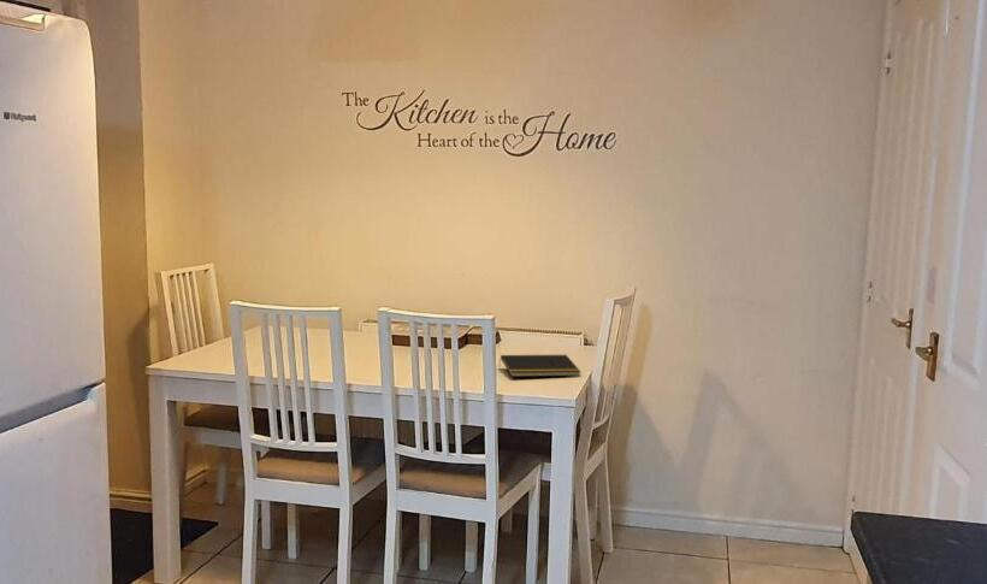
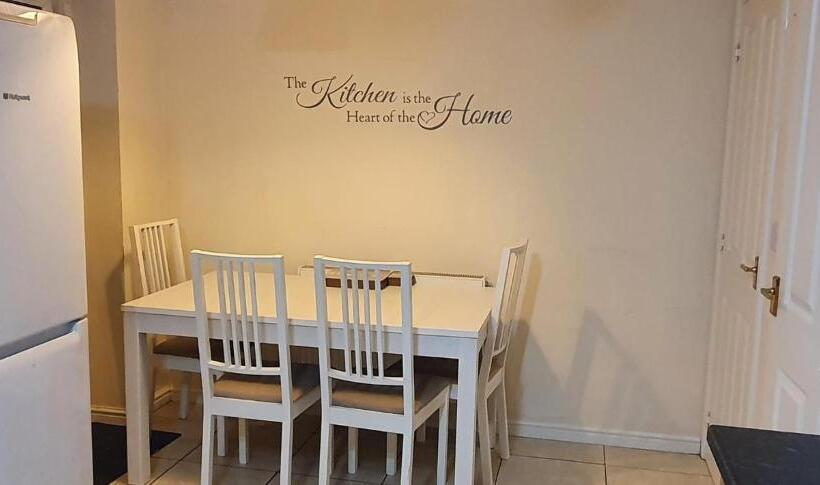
- notepad (539, 365)
